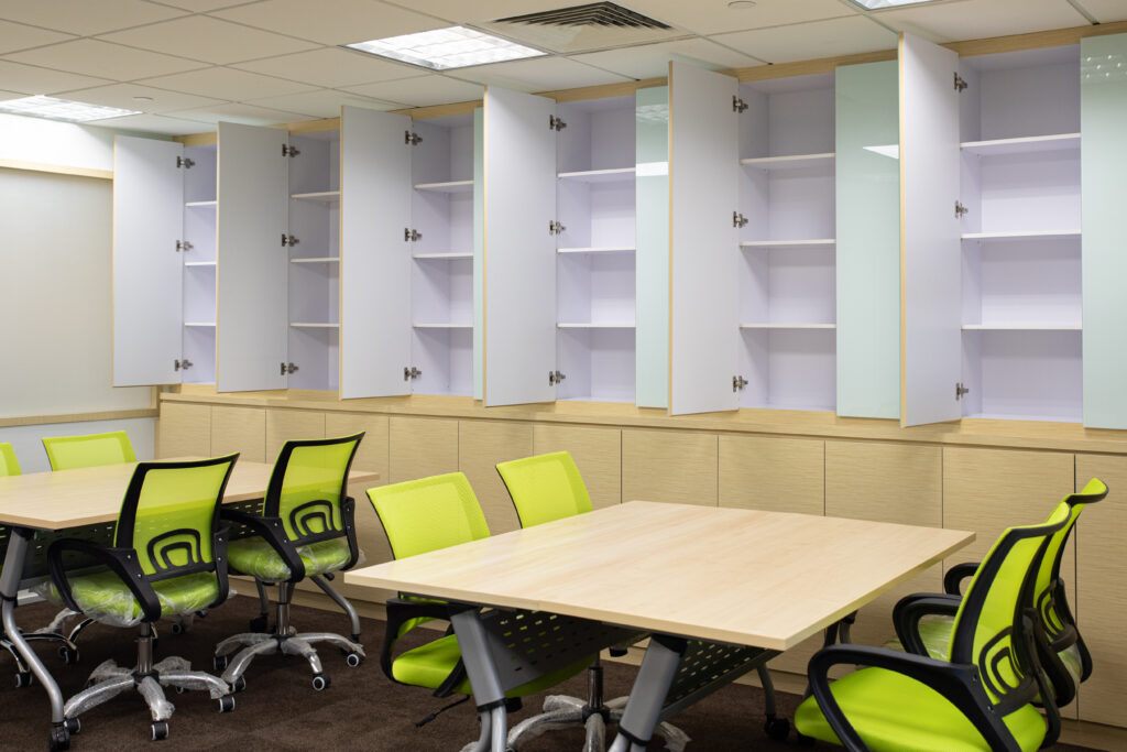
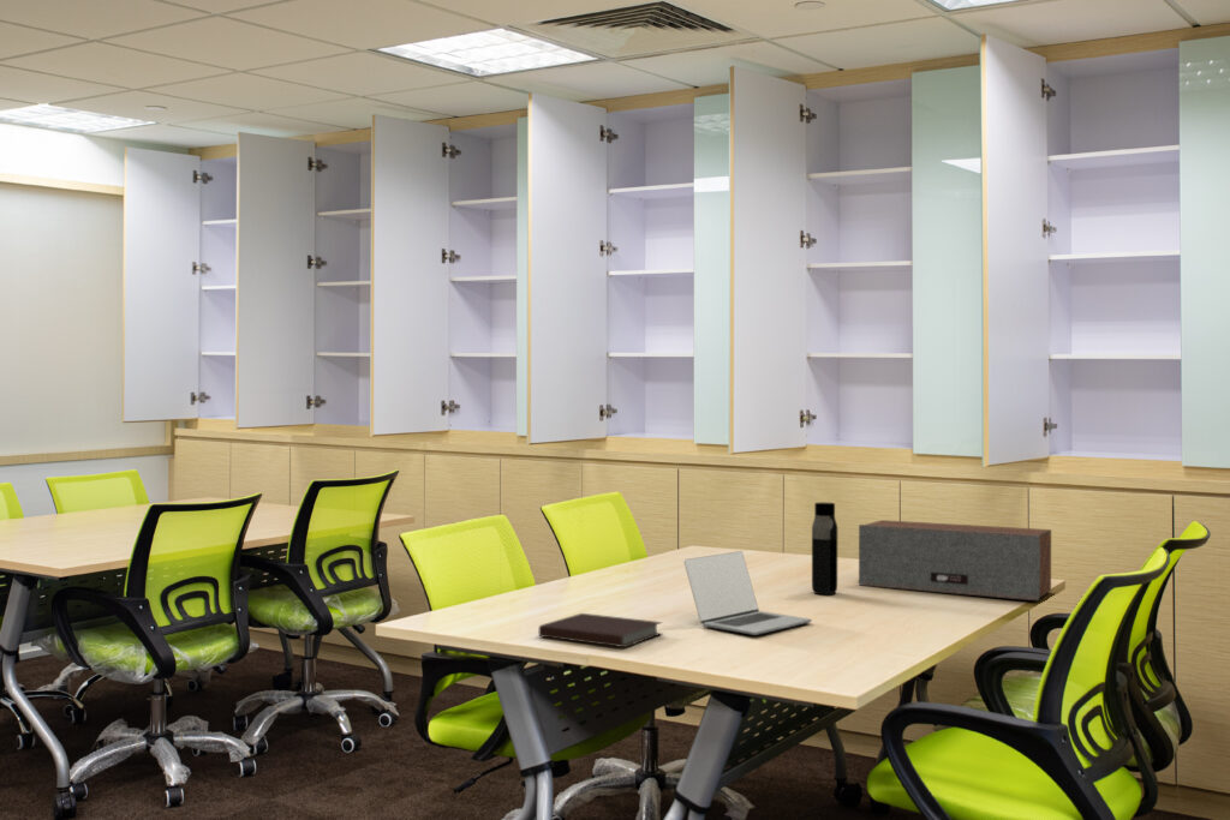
+ notebook (601, 629)
+ speaker (954, 557)
+ water bottle (824, 547)
+ laptop (747, 591)
